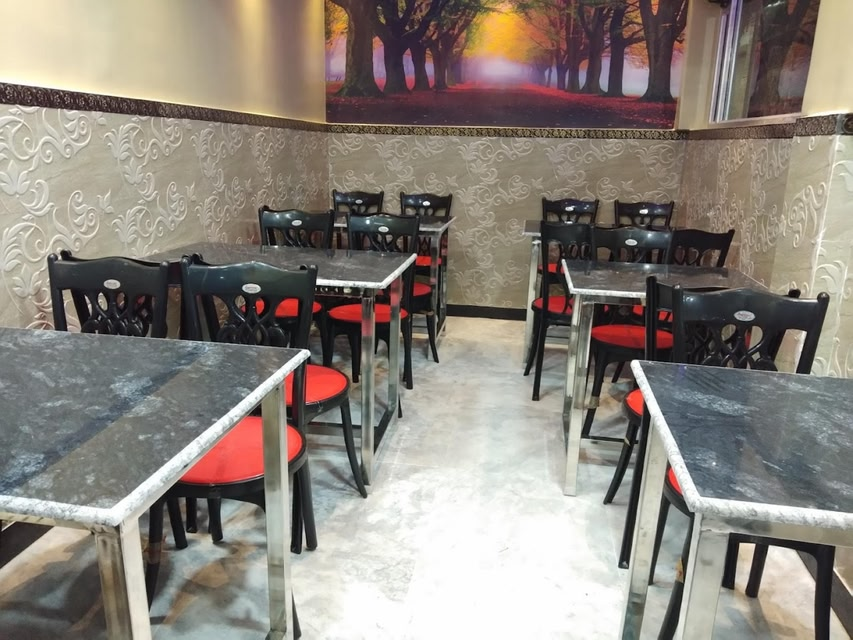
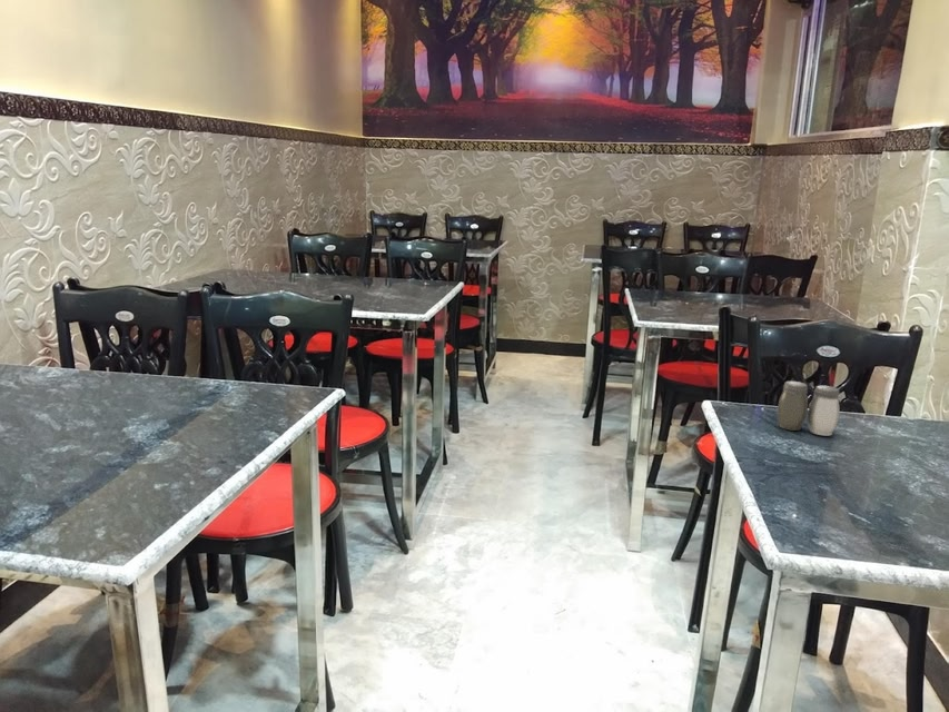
+ salt and pepper shaker (807, 407)
